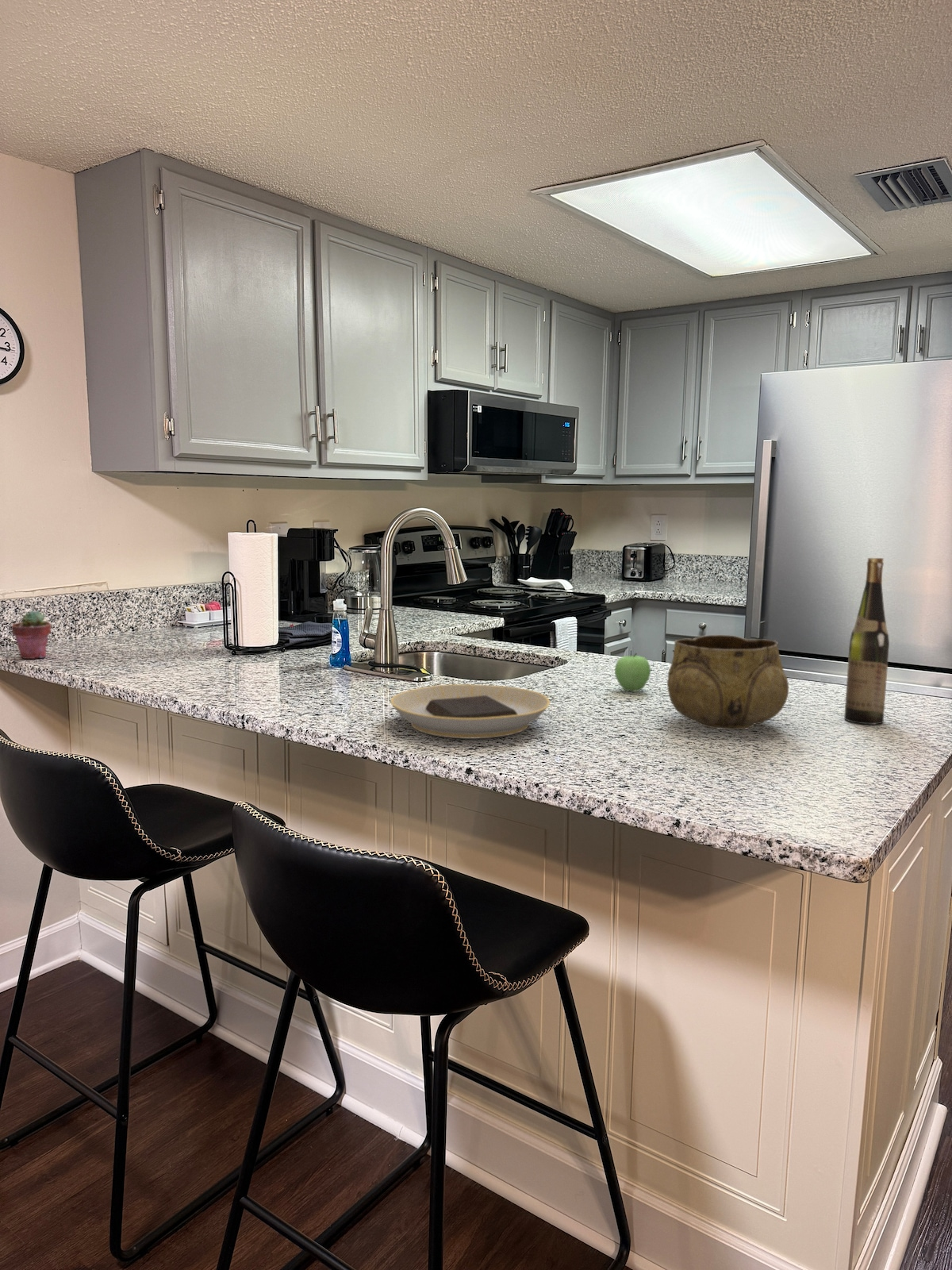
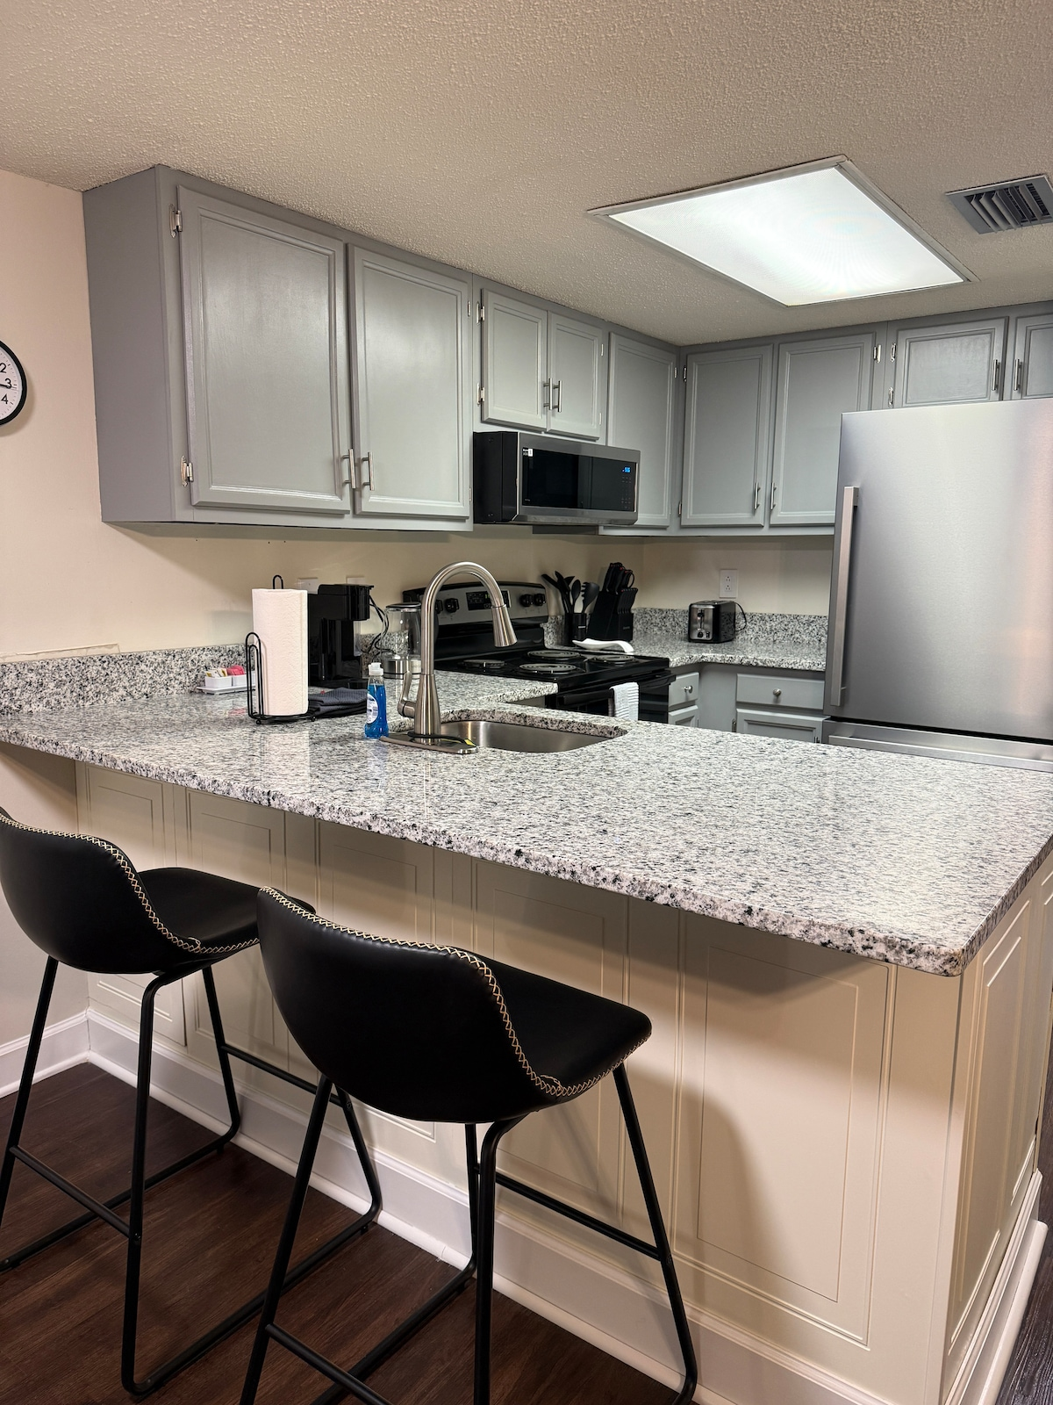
- plate (470, 711)
- decorative bowl (725, 683)
- apple (632, 672)
- wine bottle (869, 640)
- potted succulent (32, 633)
